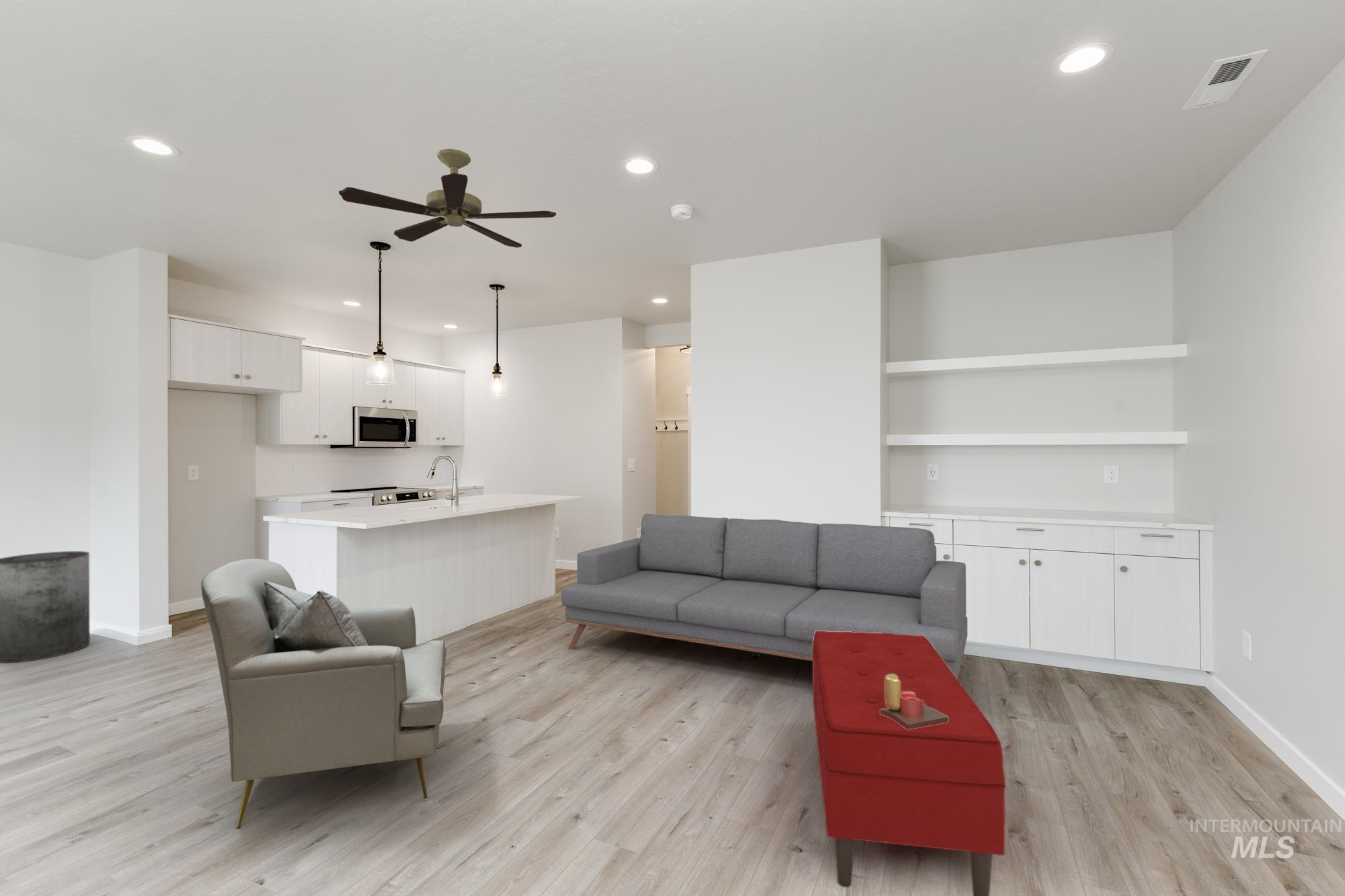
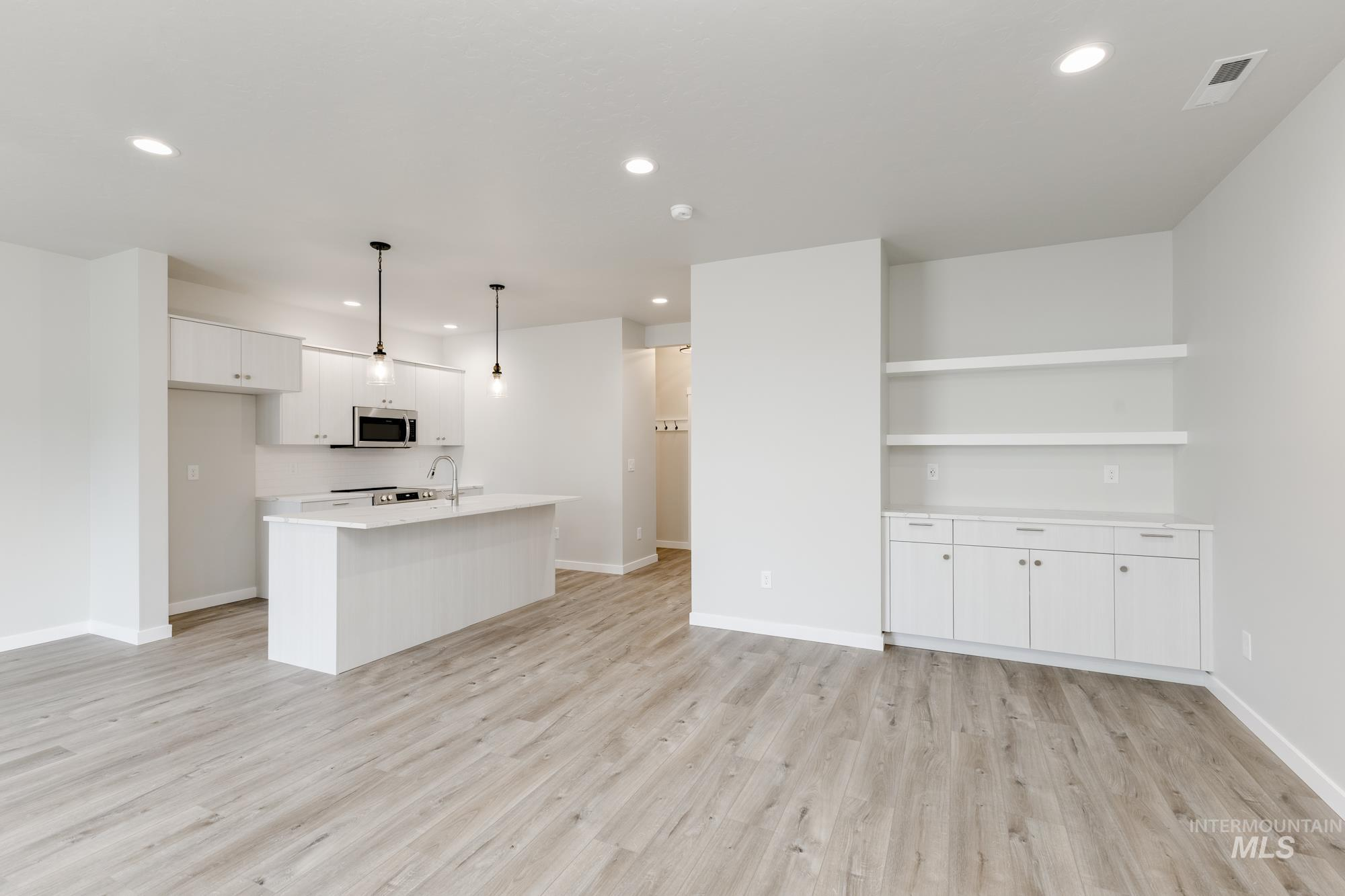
- sofa (756, 590)
- ceiling fan (452, 186)
- armchair (336, 666)
- bench (886, 737)
- trash can (42, 604)
- candle (913, 698)
